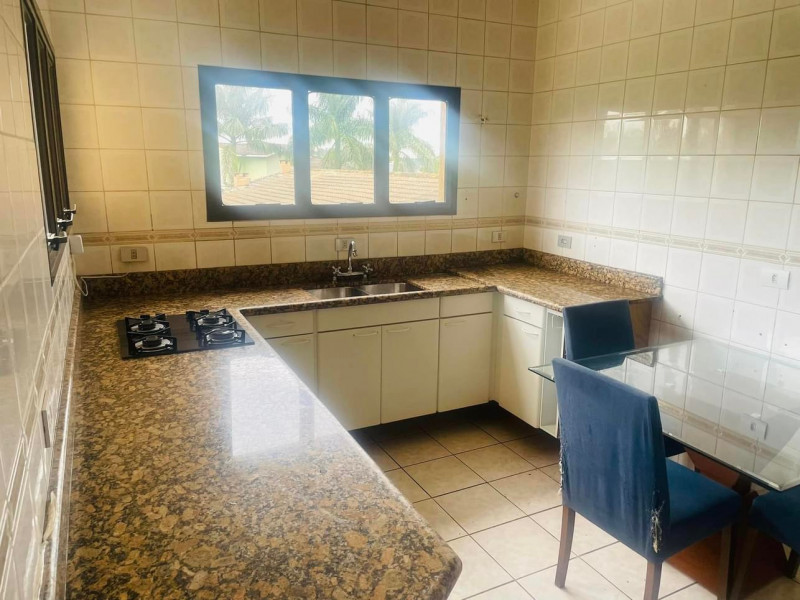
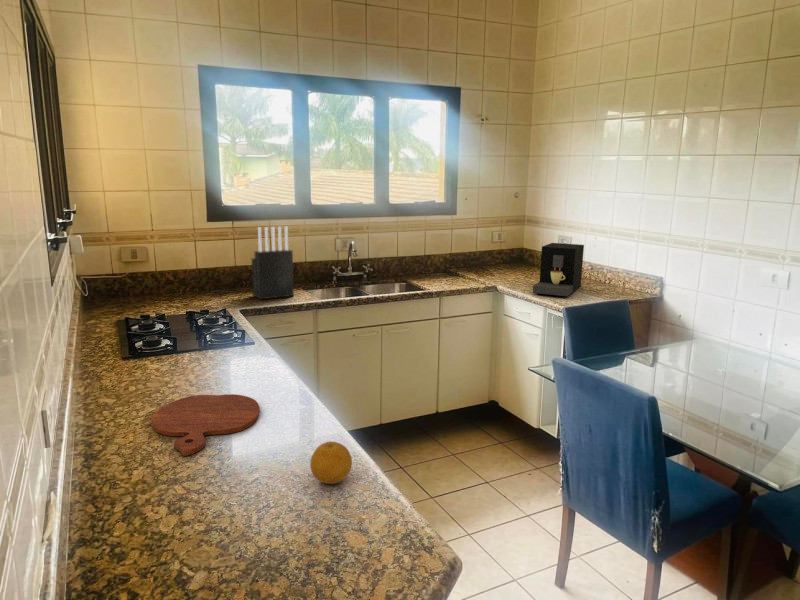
+ coffee maker (559, 268)
+ cutting board (203, 421)
+ fruit (331, 462)
+ knife block (271, 261)
